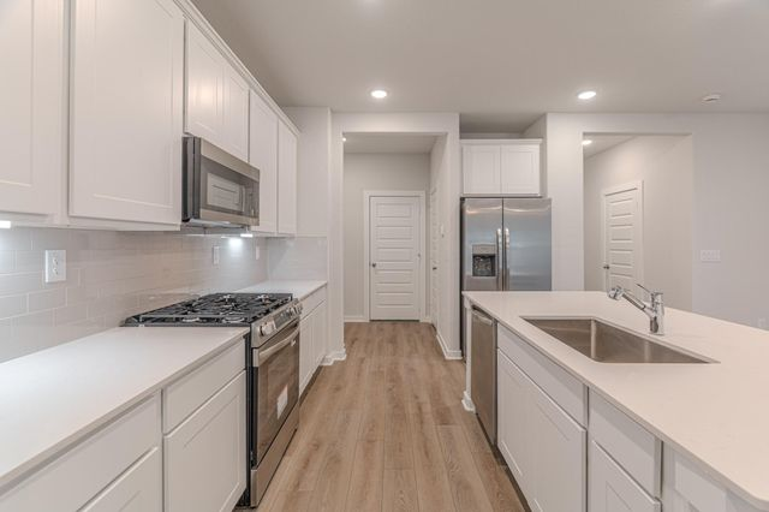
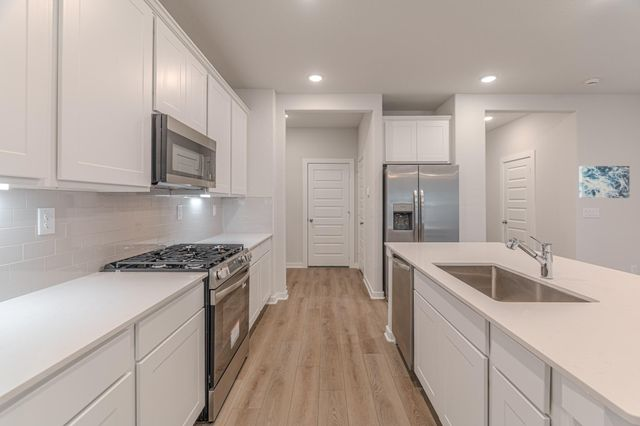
+ wall art (604, 182)
